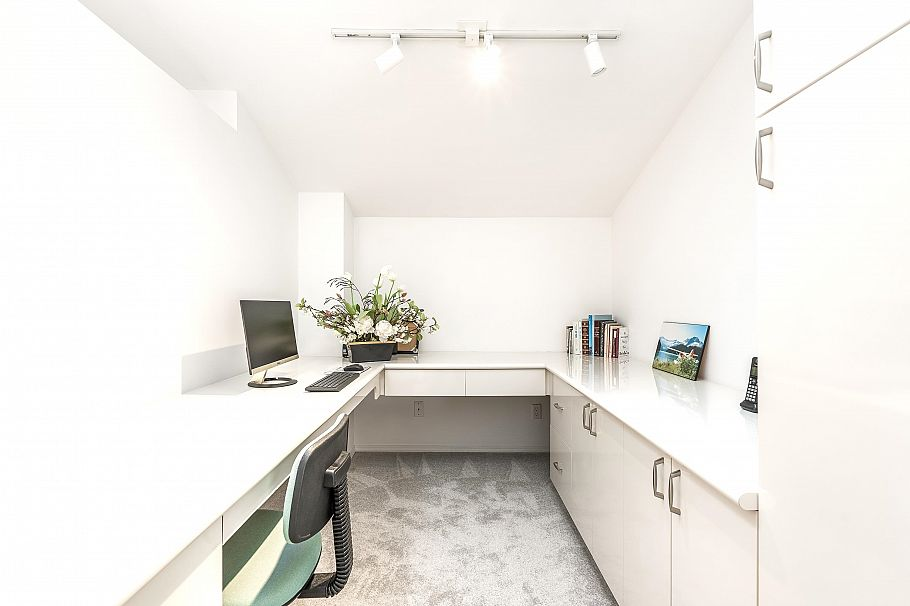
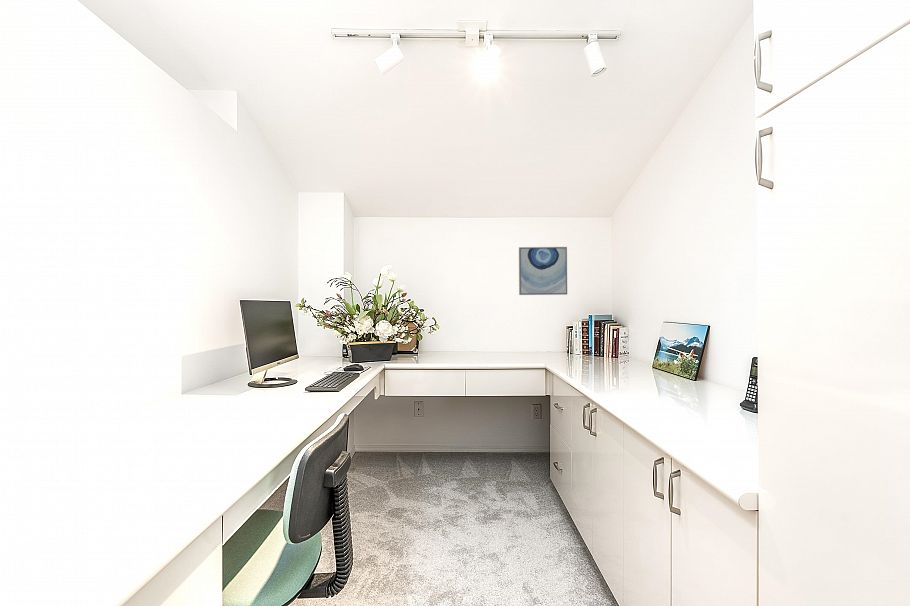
+ wall art (543, 271)
